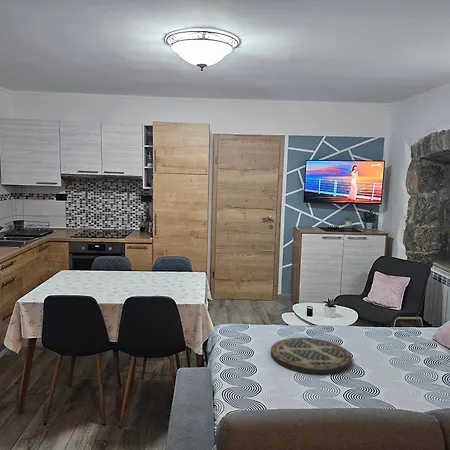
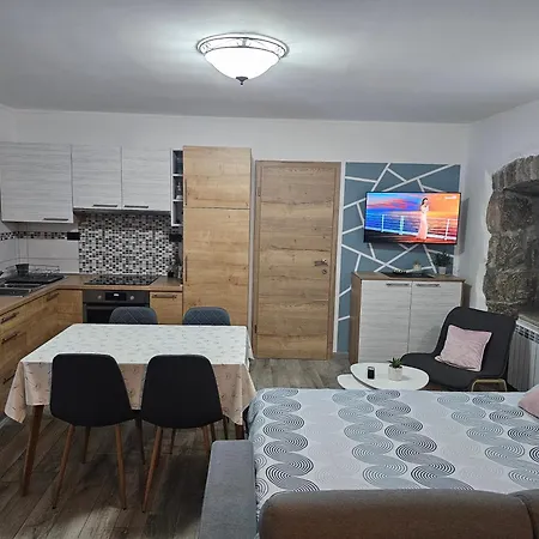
- tray (310, 354)
